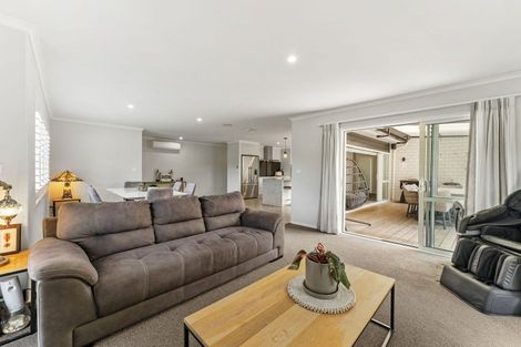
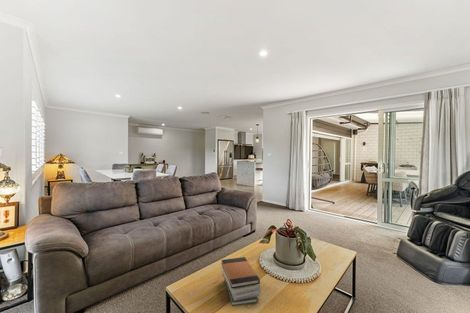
+ book stack (239, 279)
